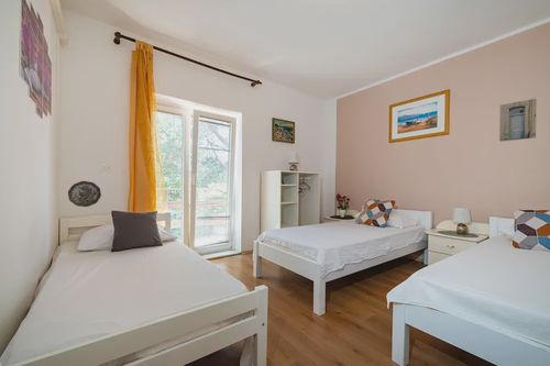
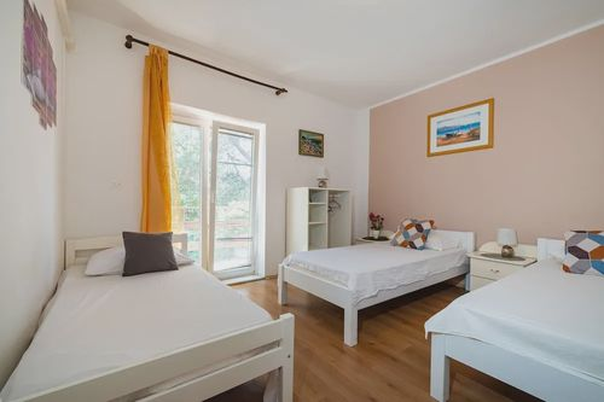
- decorative plate (85, 193)
- wall art (517, 121)
